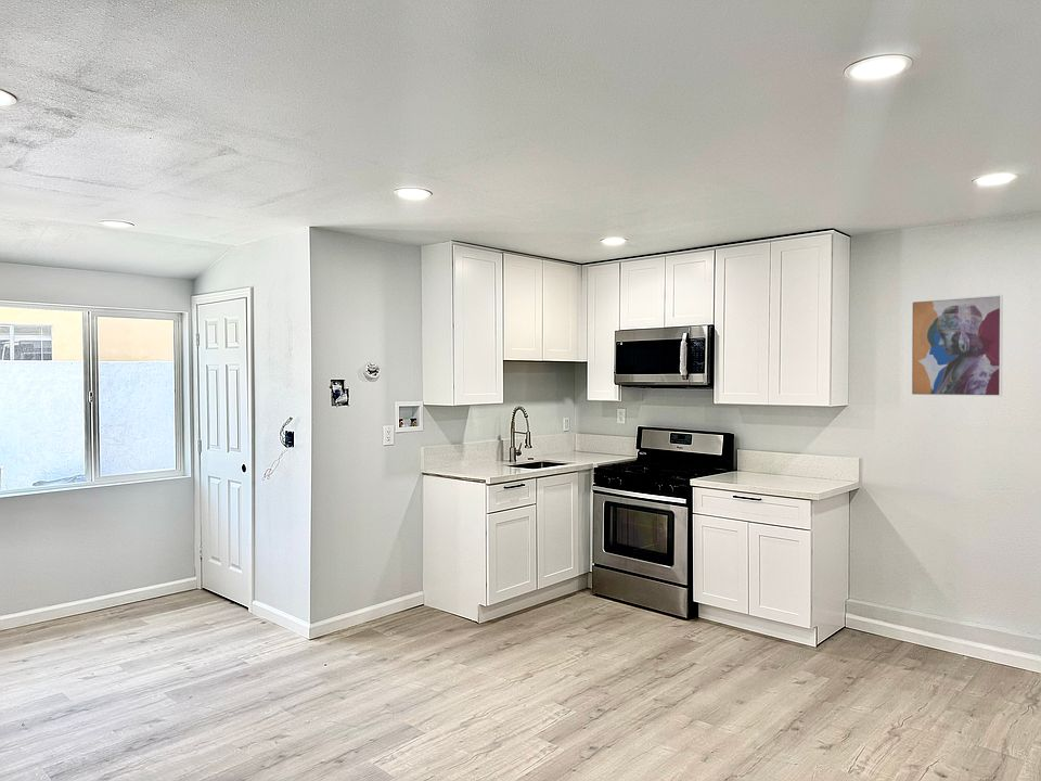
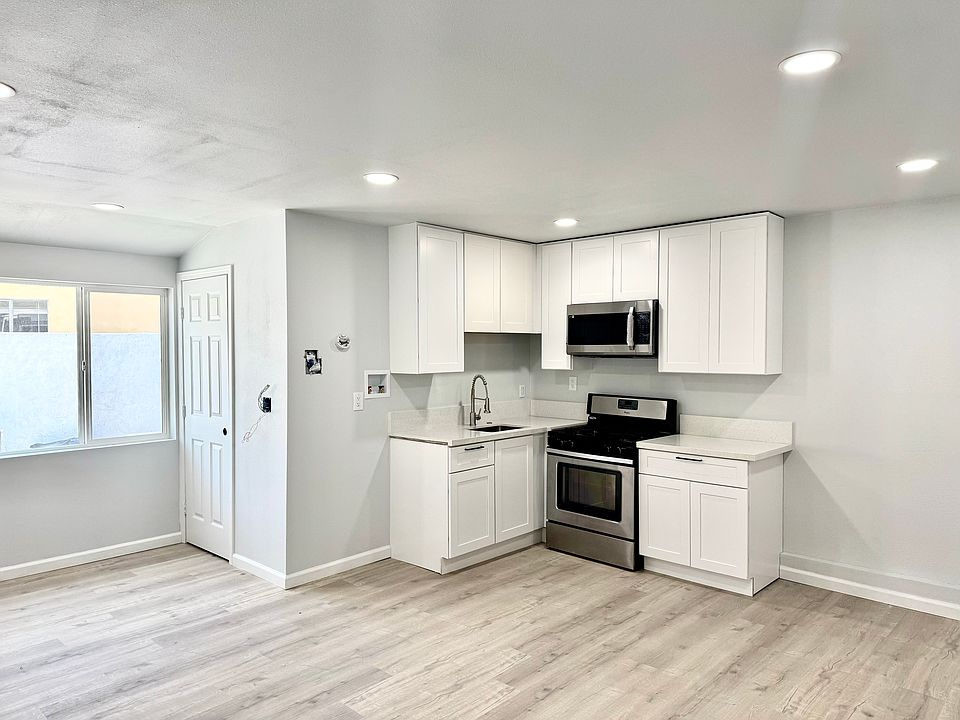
- wall art (954, 347)
